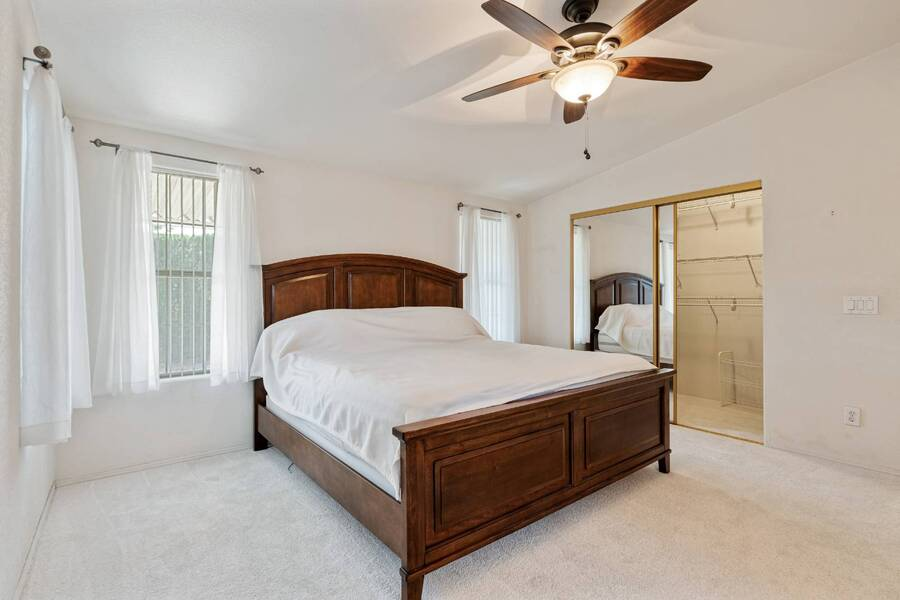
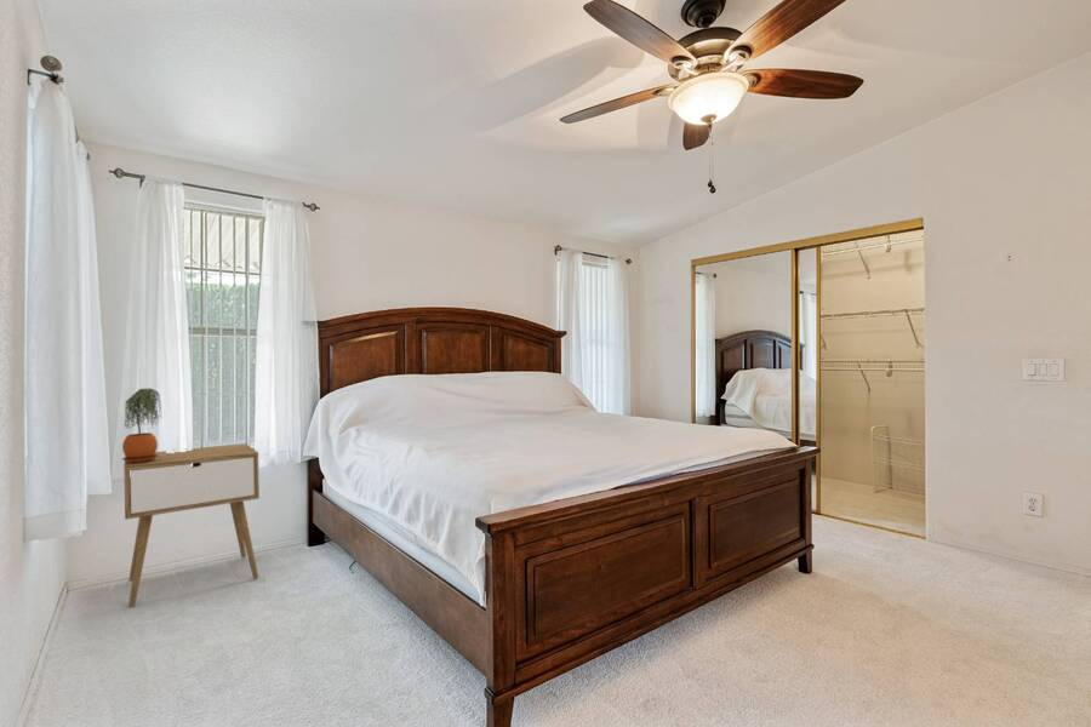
+ nightstand (193, 508)
+ potted plant (144, 423)
